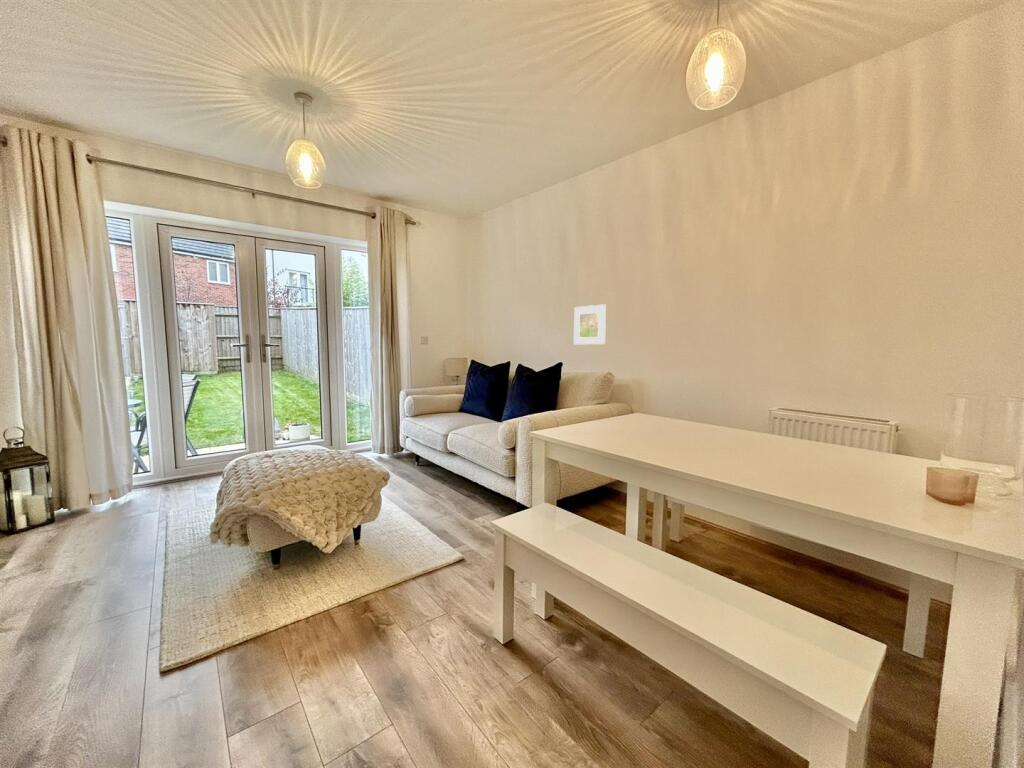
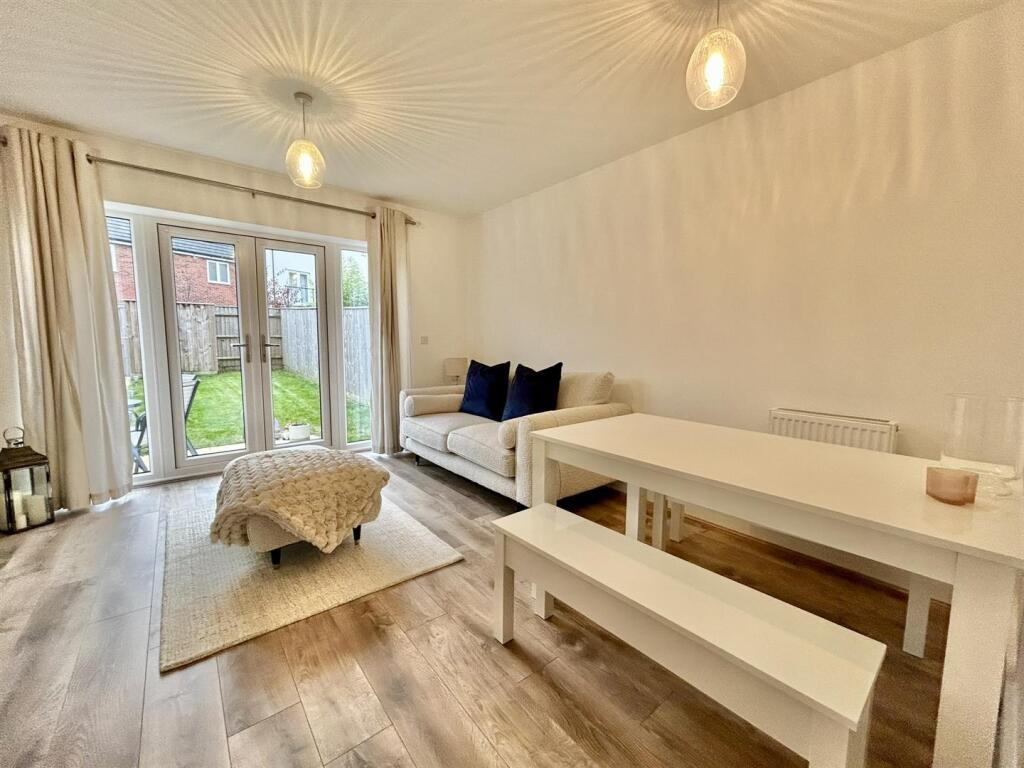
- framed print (589, 325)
